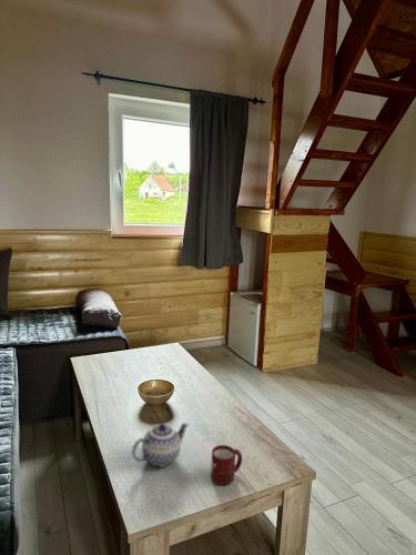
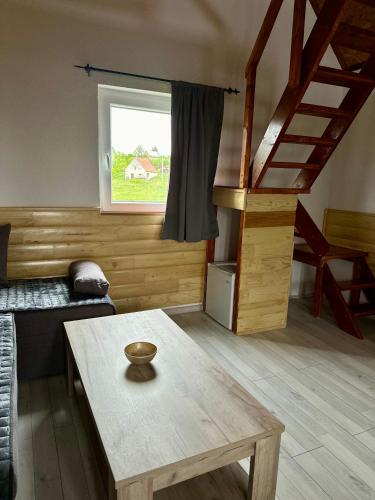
- cup (227, 463)
- teapot (161, 441)
